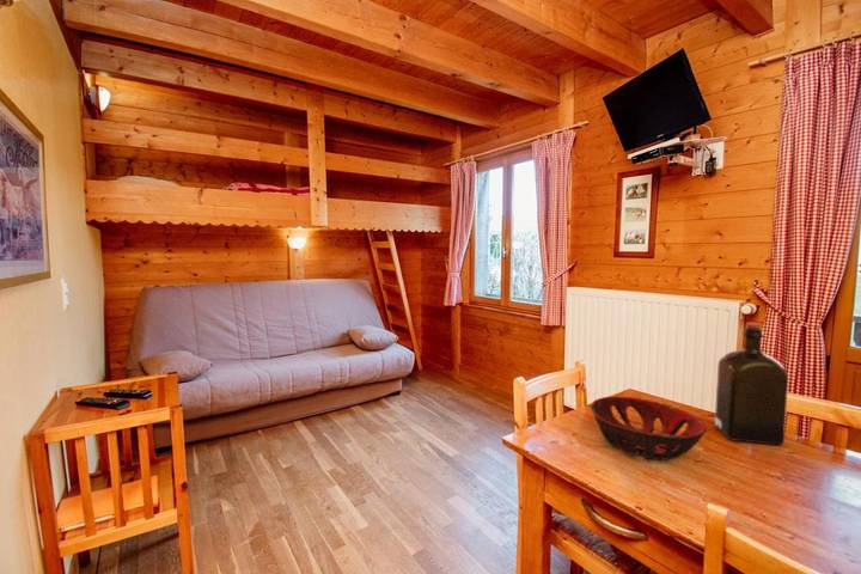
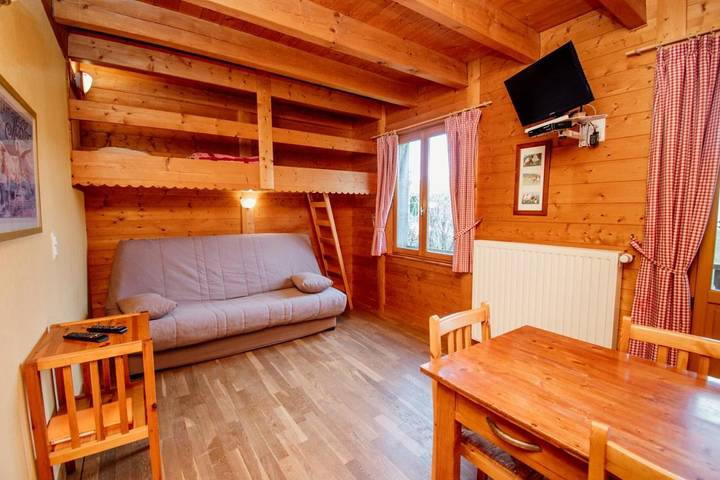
- decorative bowl (645, 429)
- liquor (750, 379)
